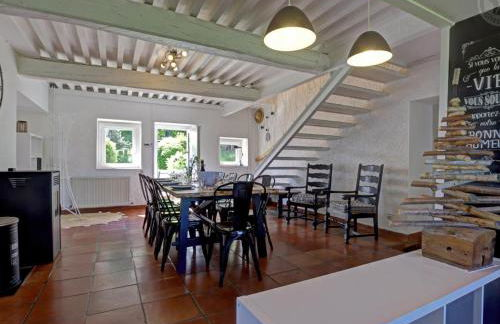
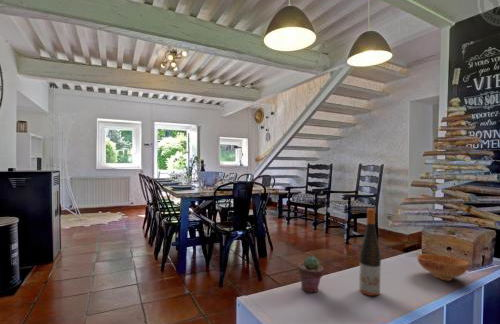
+ bowl (441, 266)
+ potted succulent (310, 272)
+ wine bottle (370, 250)
